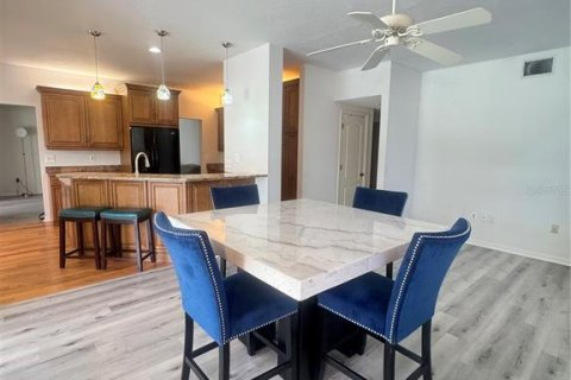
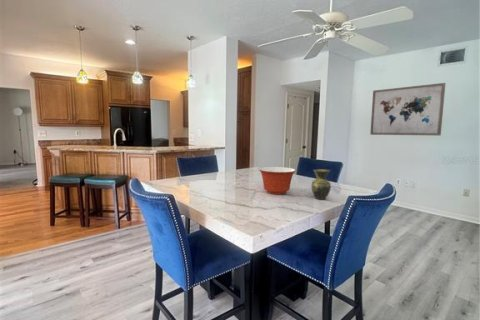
+ mixing bowl (276, 180)
+ wall art (404, 111)
+ vase (321, 184)
